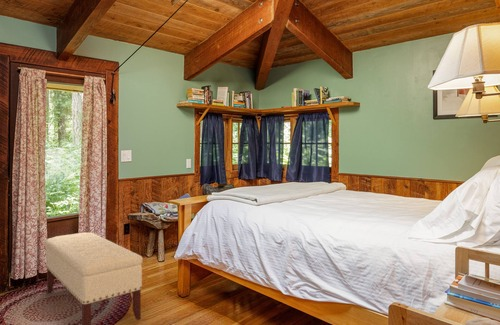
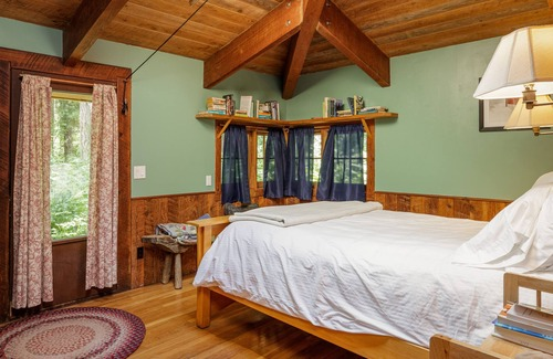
- bench (89, 274)
